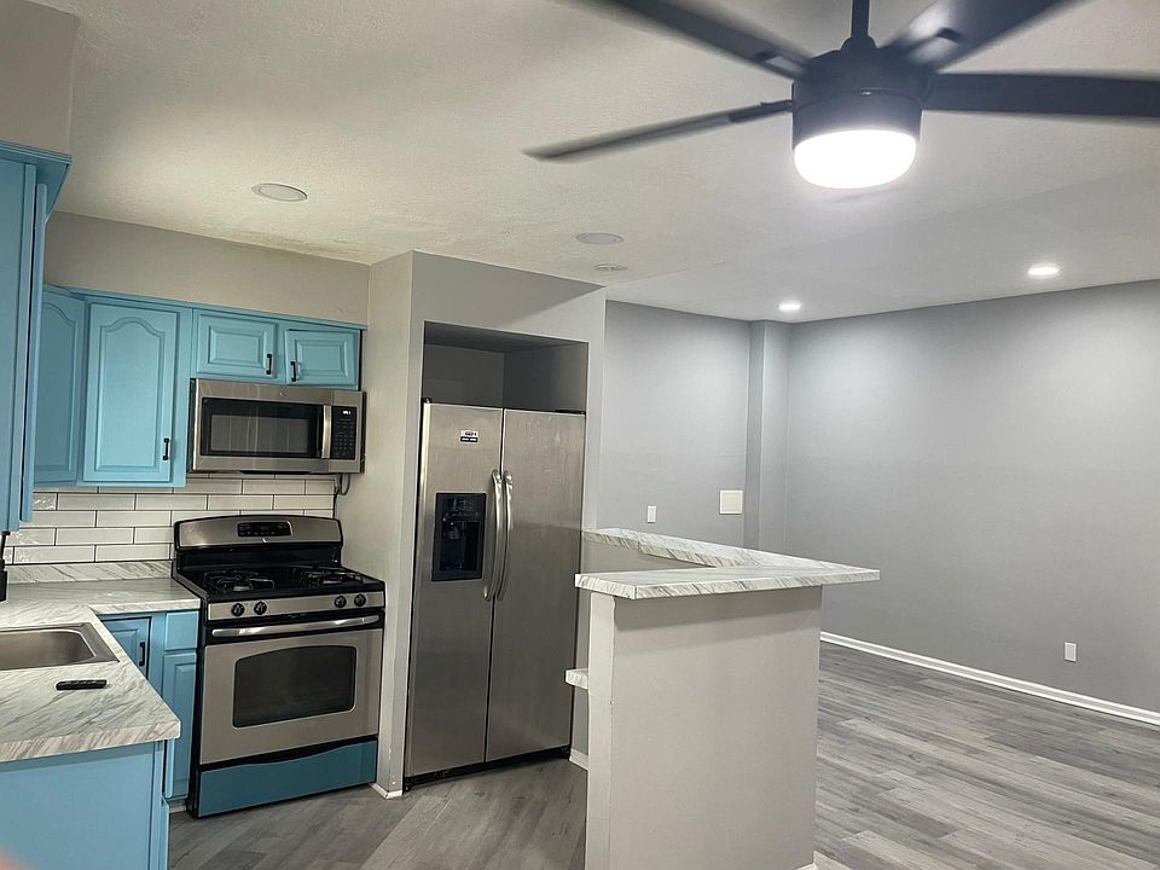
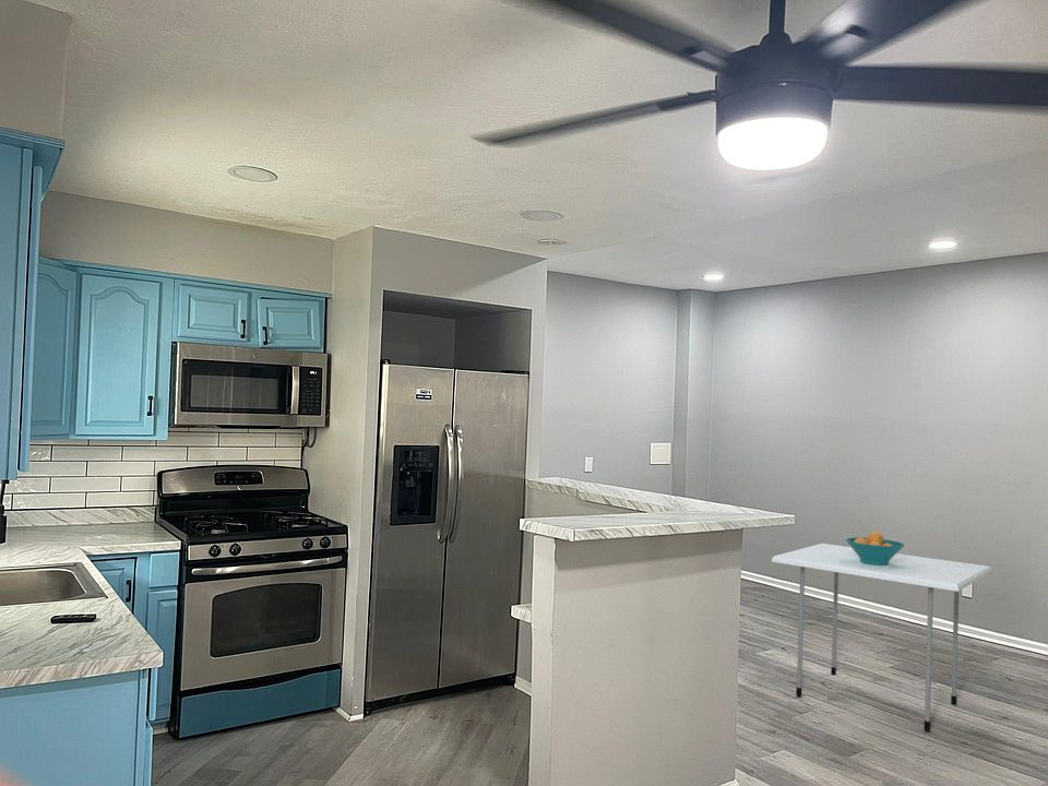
+ fruit bowl (874, 547)
+ dining table (836, 630)
